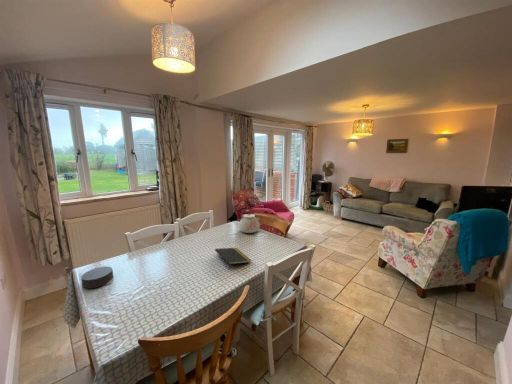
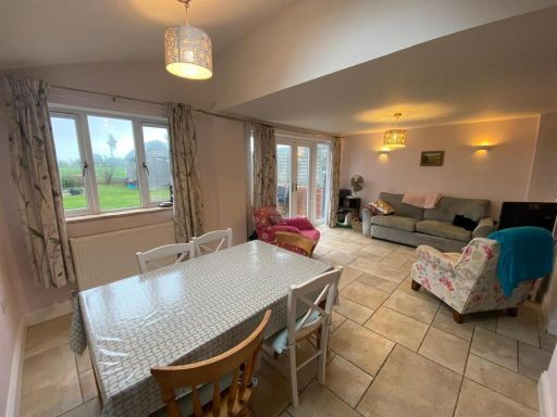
- kettle (249, 219)
- notepad (232, 255)
- candle (97, 276)
